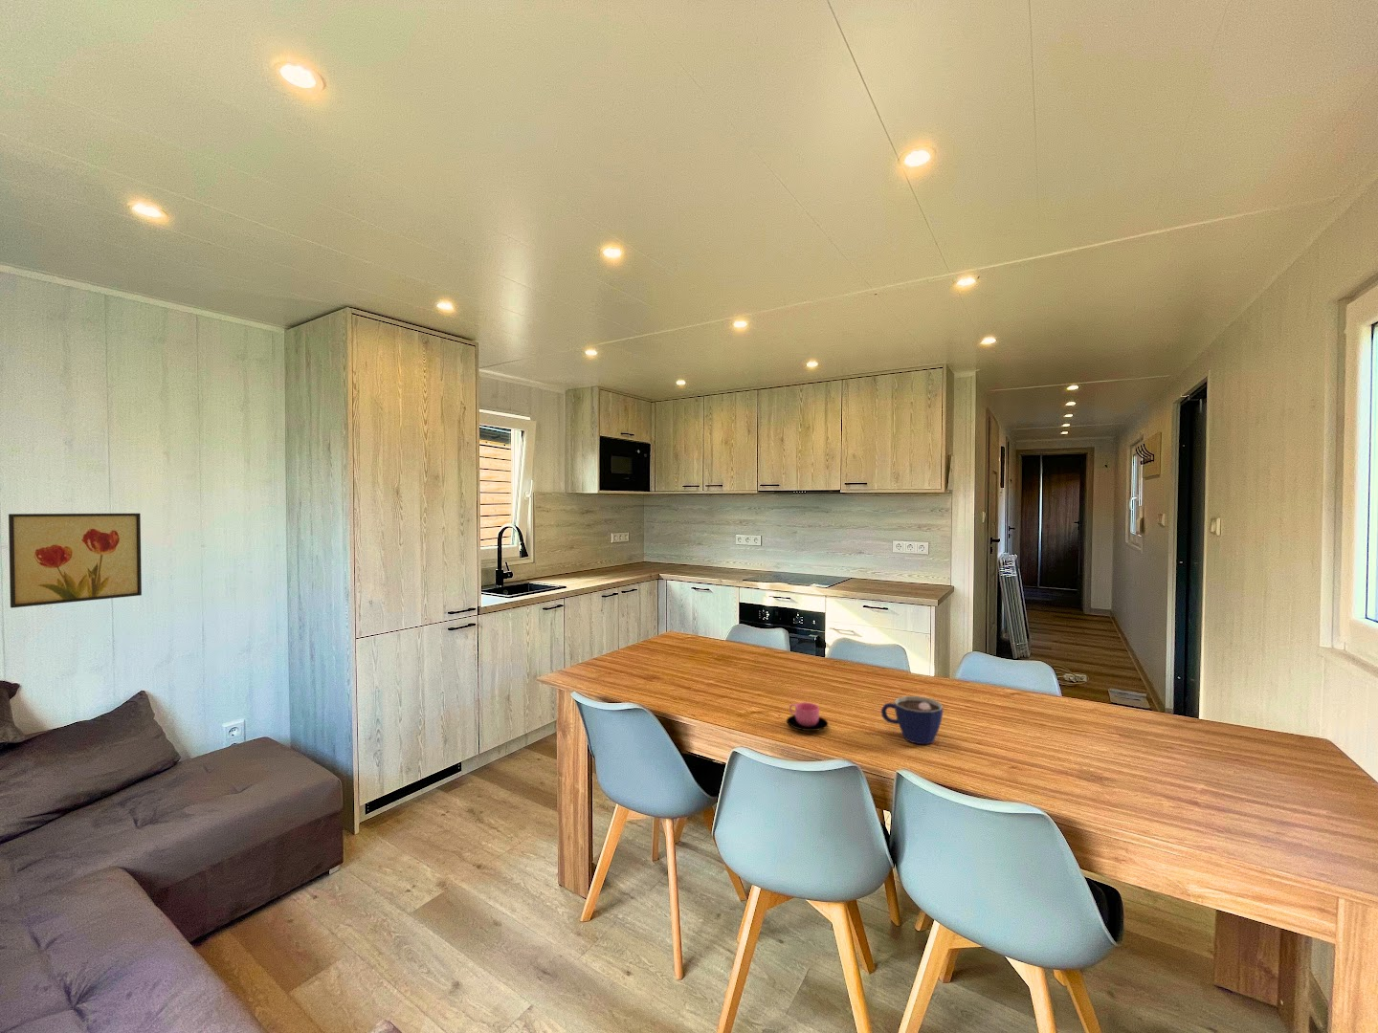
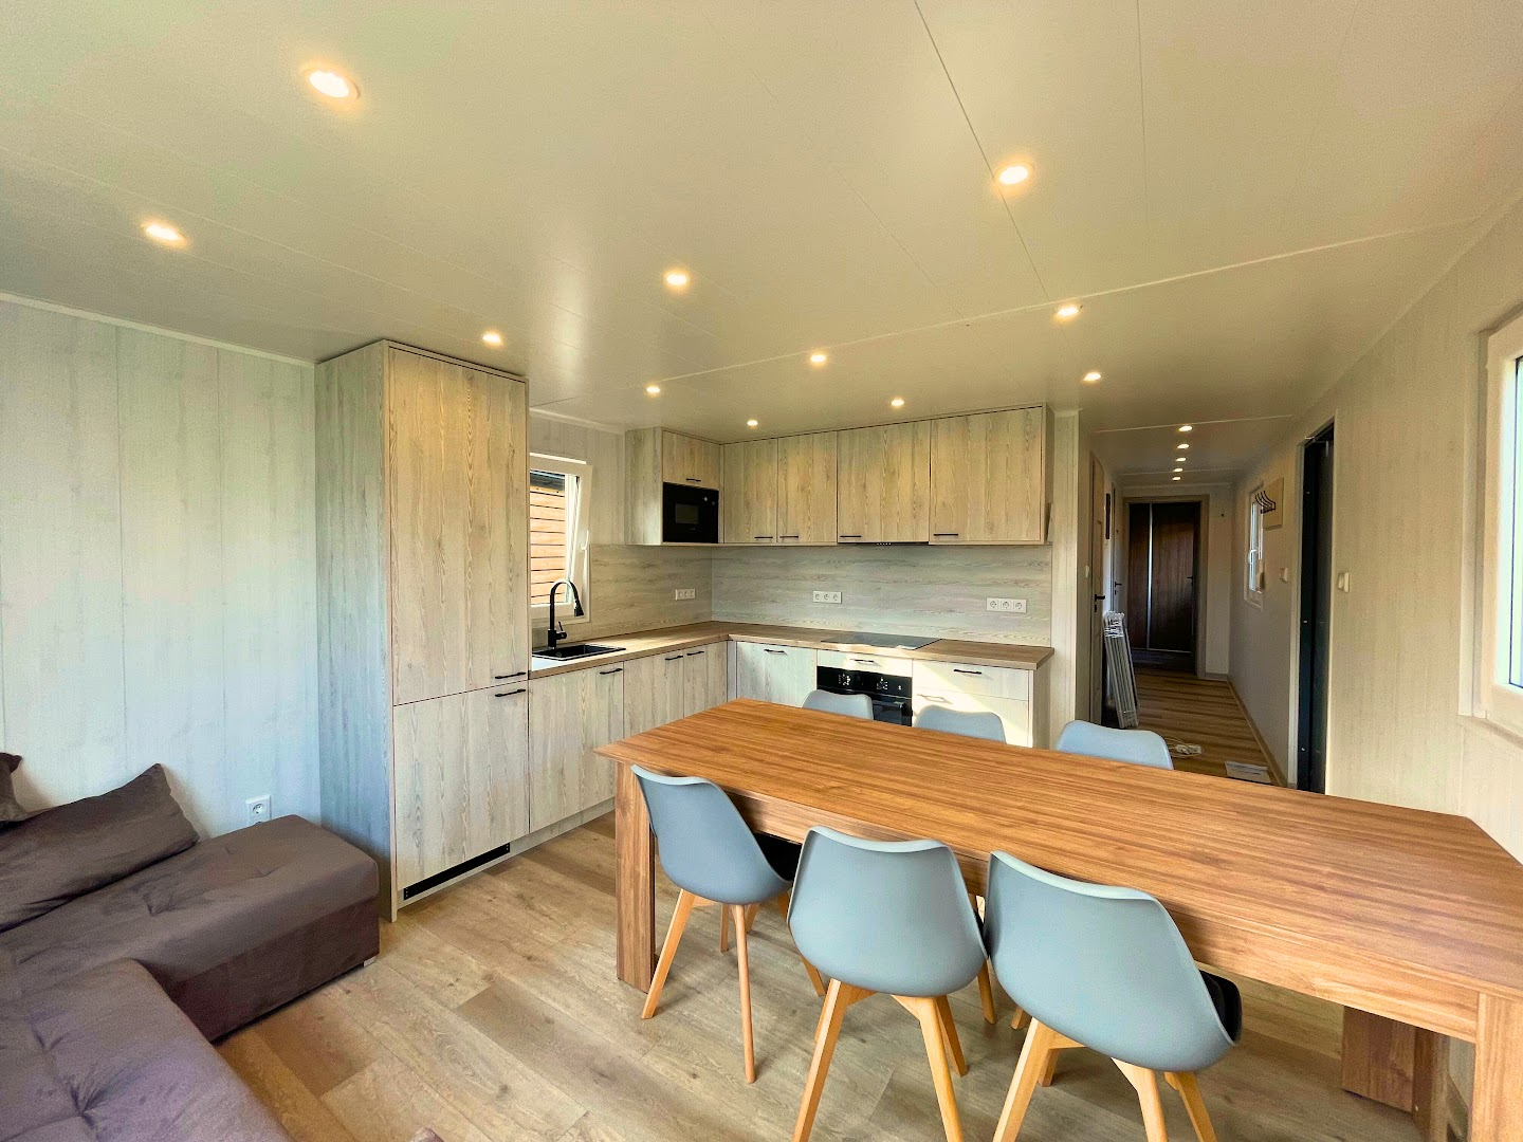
- wall art (78, 557)
- cup (806, 716)
- cup (910, 718)
